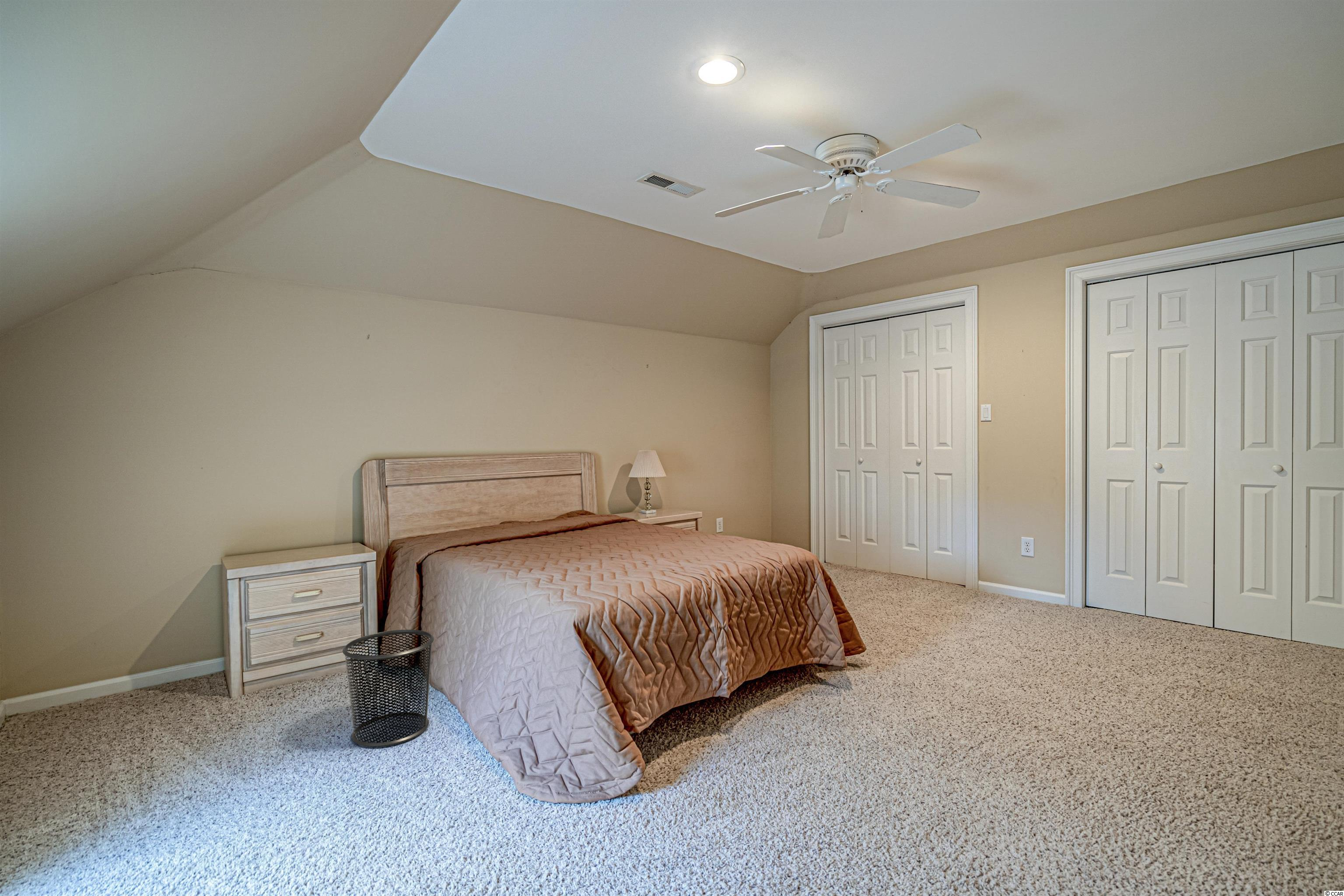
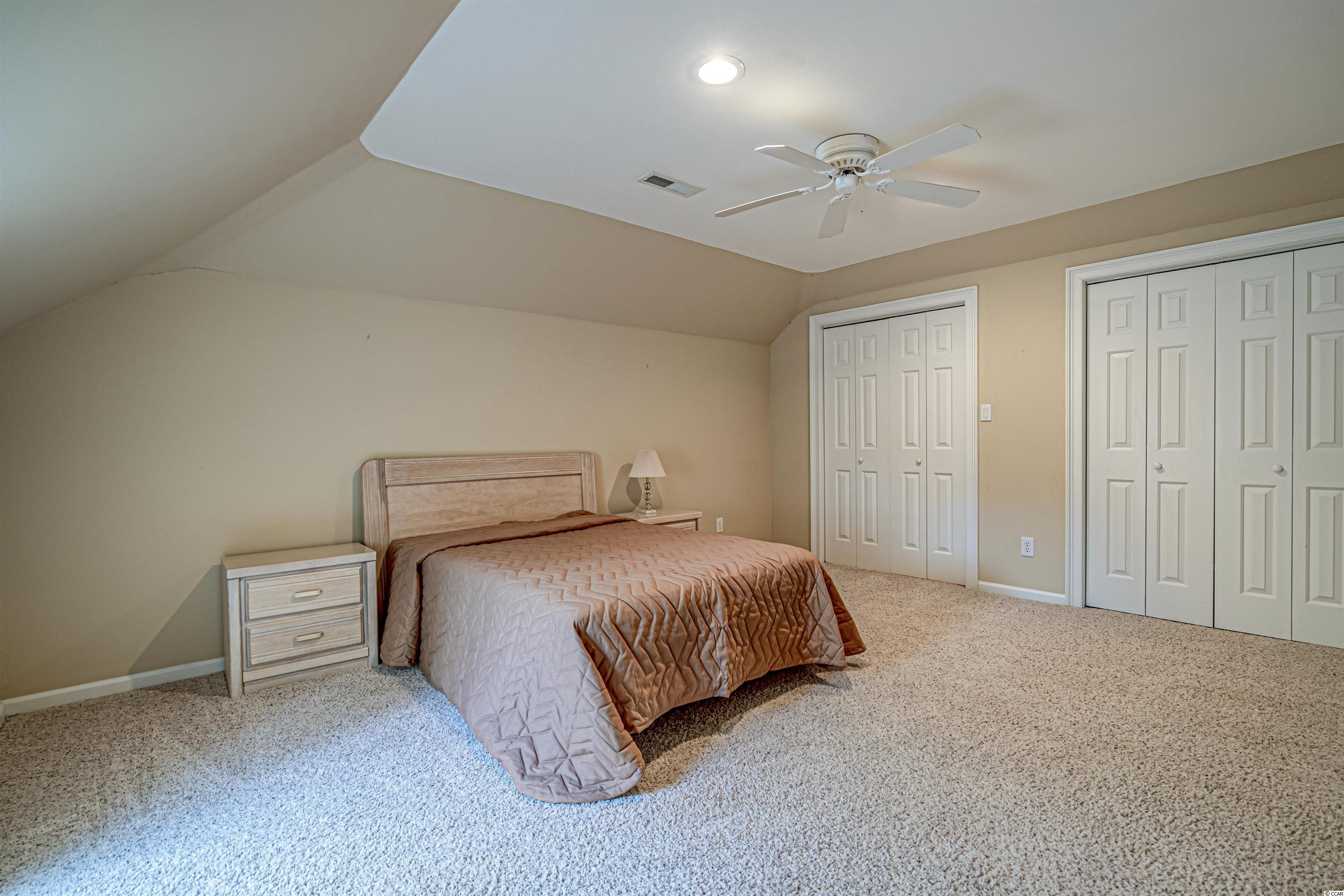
- waste bin (390, 686)
